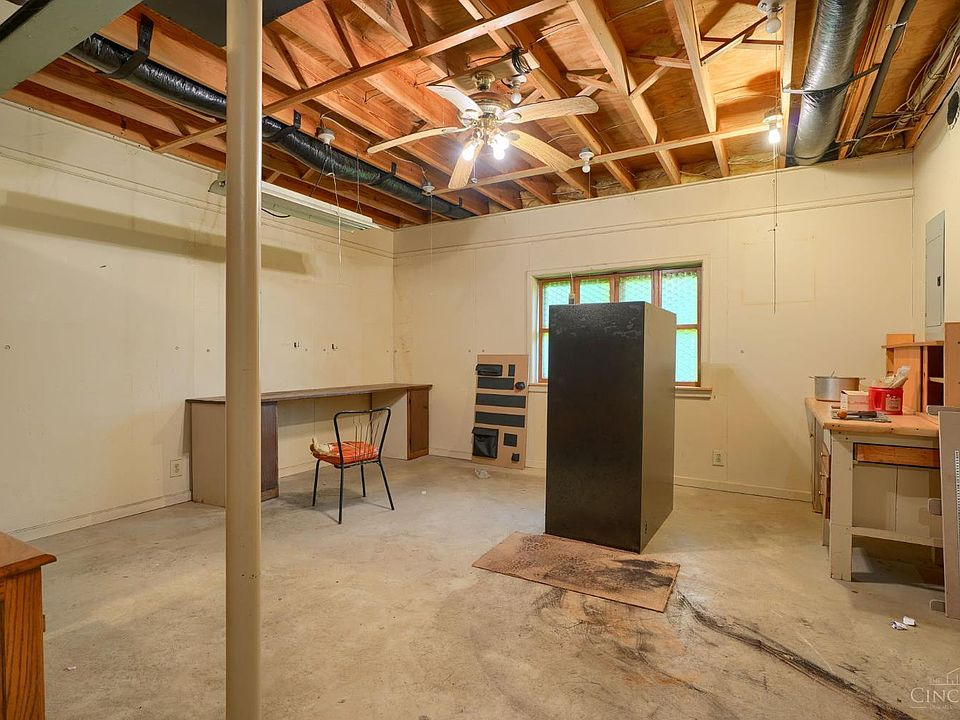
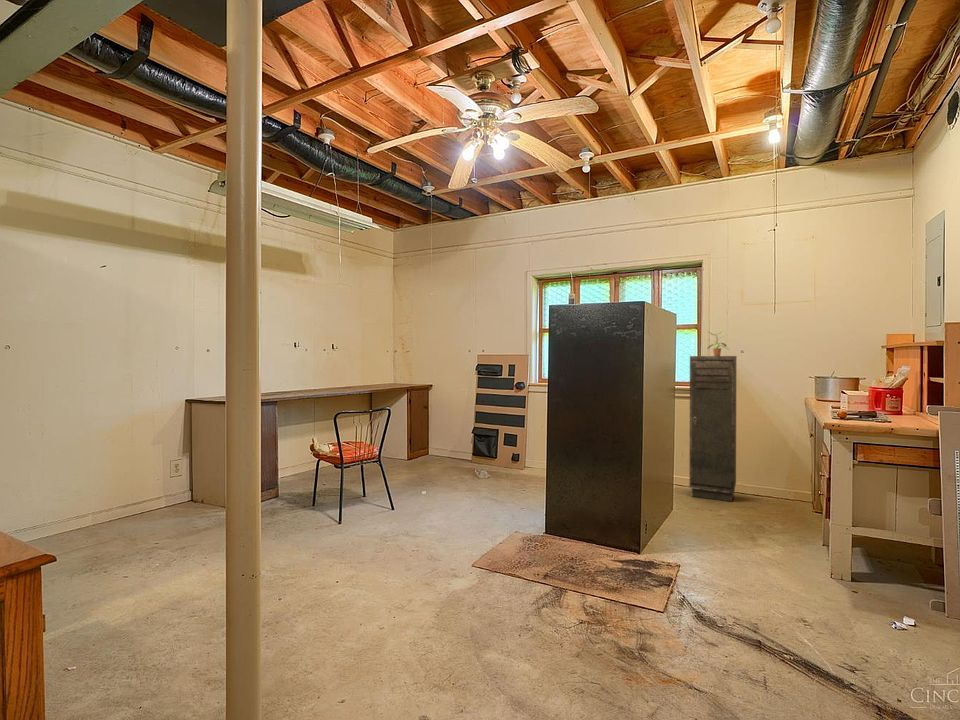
+ potted plant (718, 339)
+ storage cabinet (713, 425)
